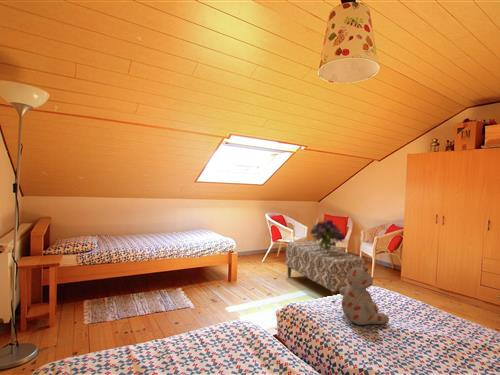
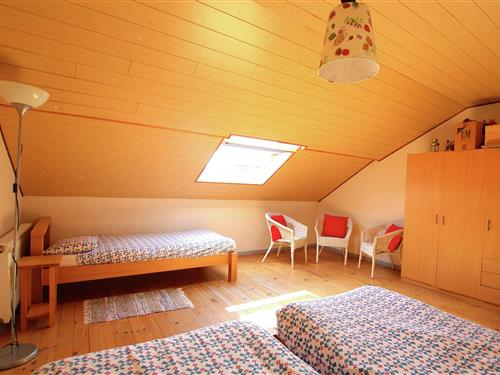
- bench (321, 268)
- bouquet (326, 235)
- stuffed bear (365, 291)
